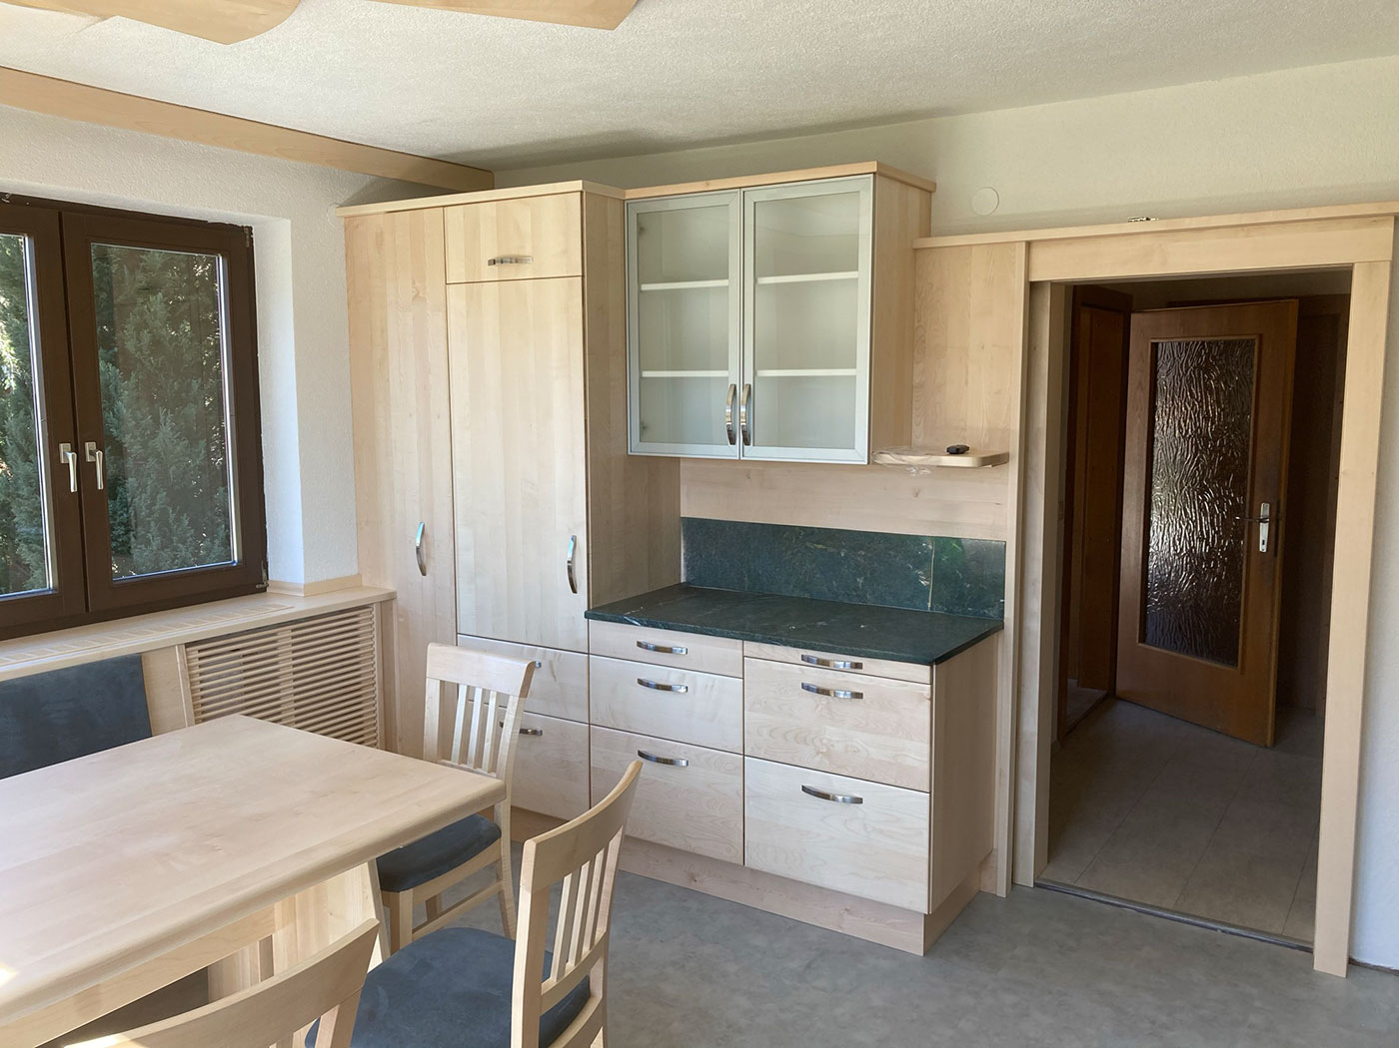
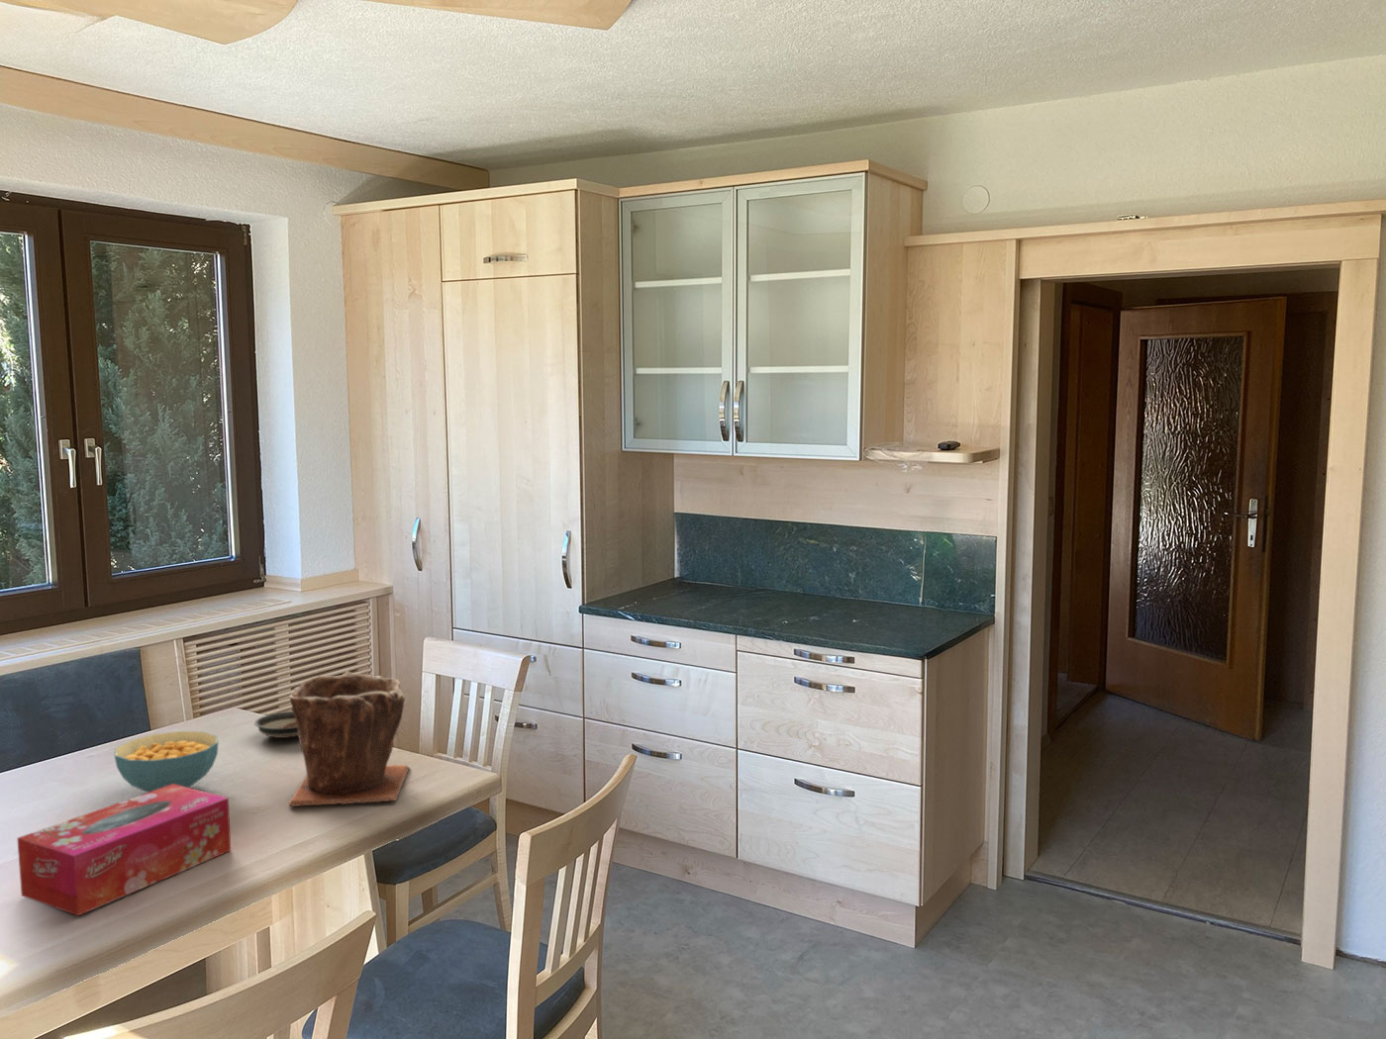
+ cereal bowl (168, 768)
+ saucer (288, 726)
+ tissue box (129, 844)
+ plant pot (349, 735)
